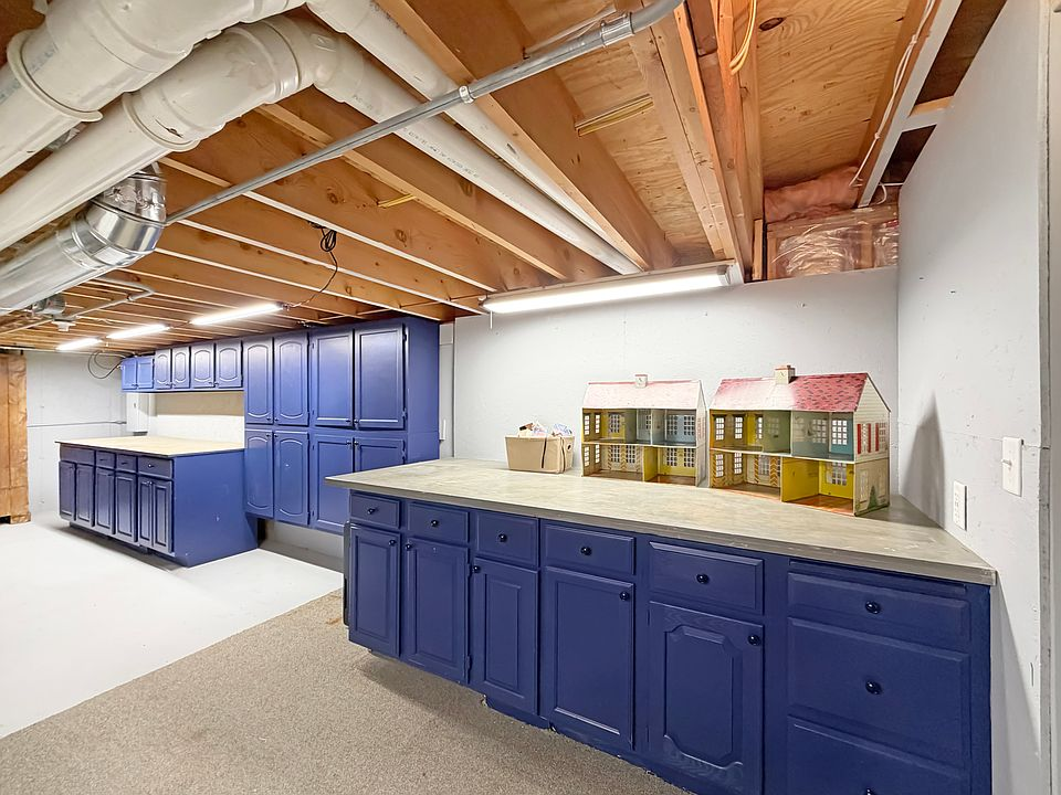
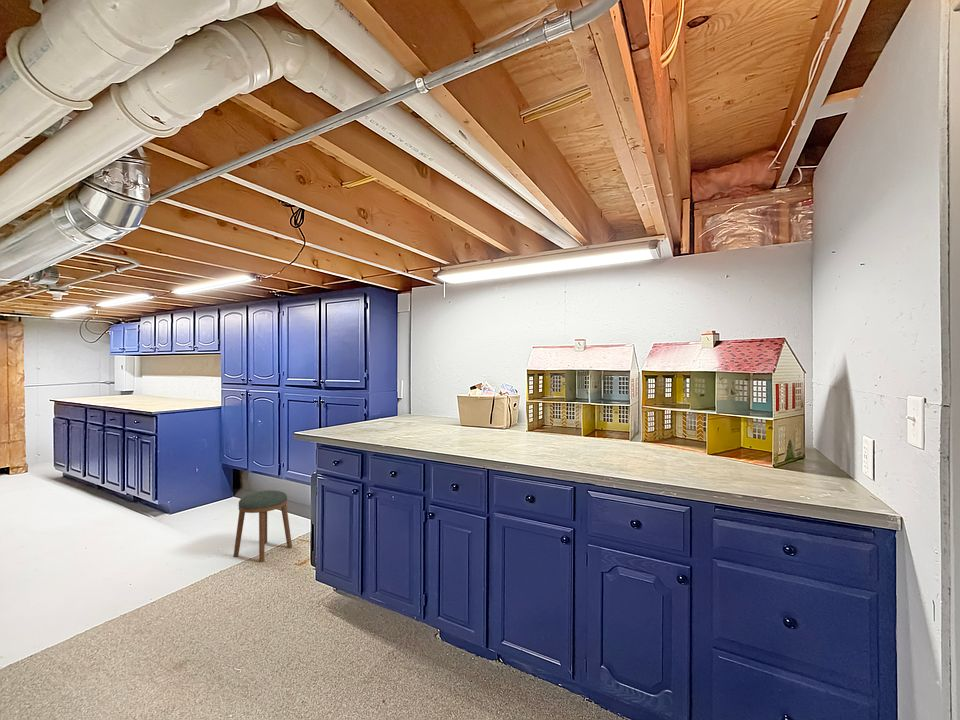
+ stool (263, 522)
